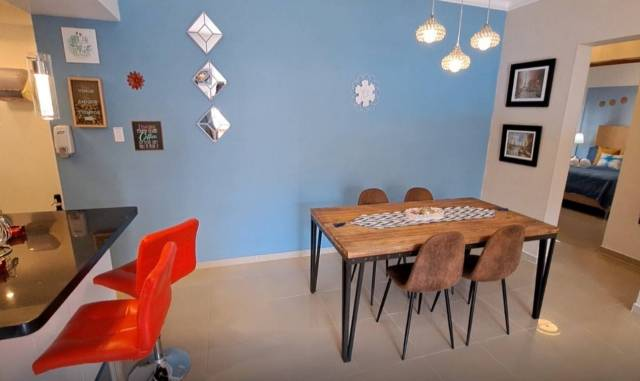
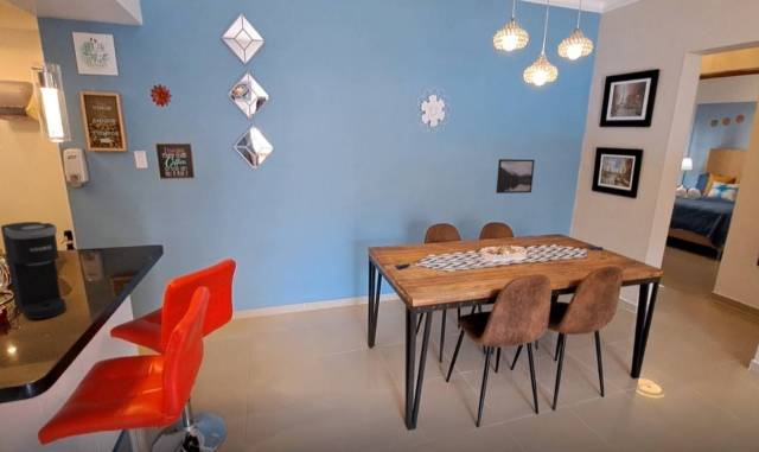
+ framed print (515, 176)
+ coffee maker (33, 266)
